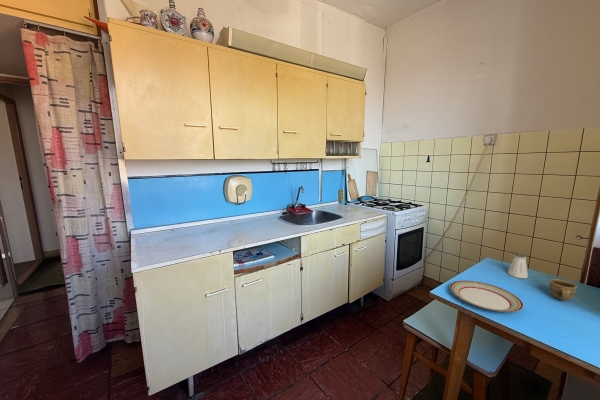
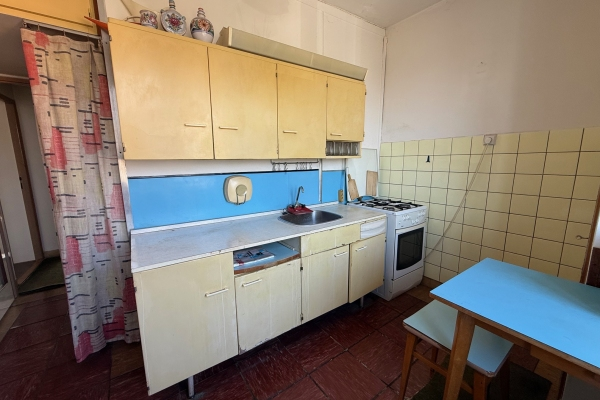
- plate (483, 296)
- cup (561, 291)
- saltshaker (518, 264)
